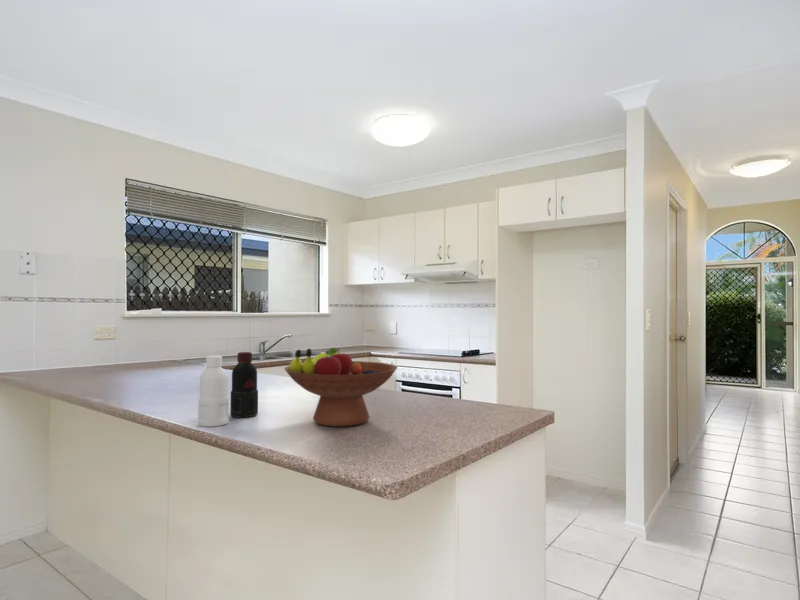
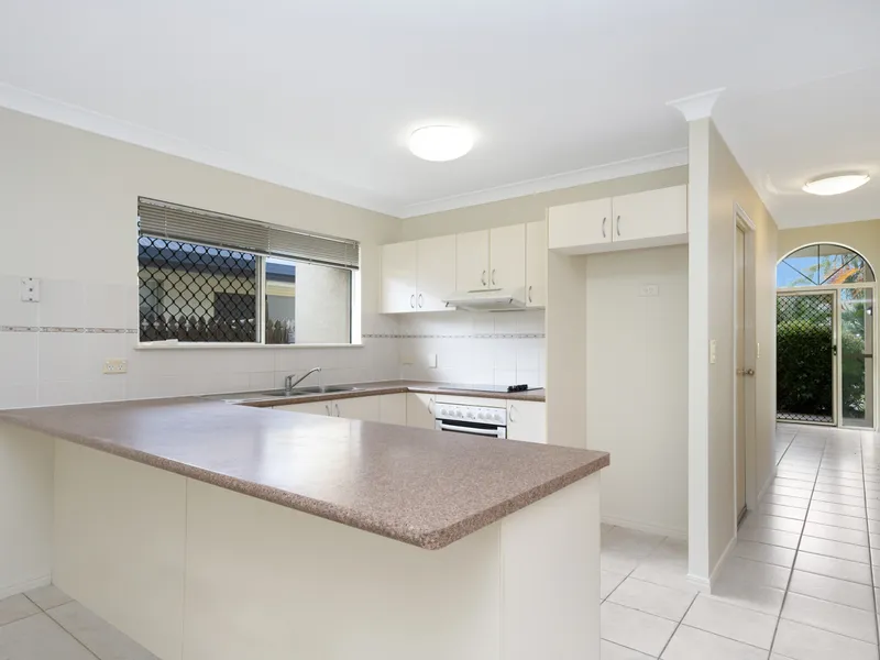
- bottle (227, 386)
- fruit bowl (341, 383)
